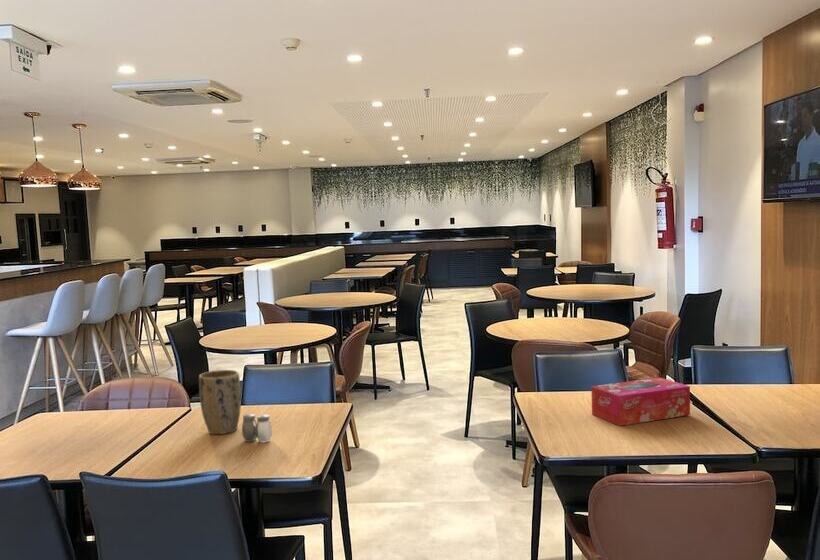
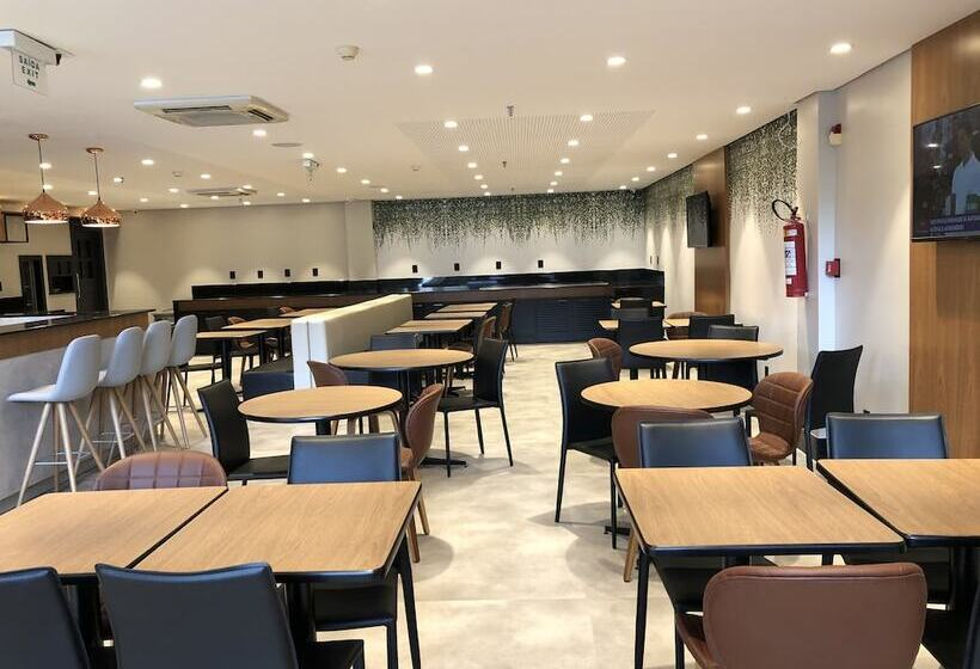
- plant pot (220, 402)
- salt and pepper shaker (256, 427)
- tissue box (640, 400)
